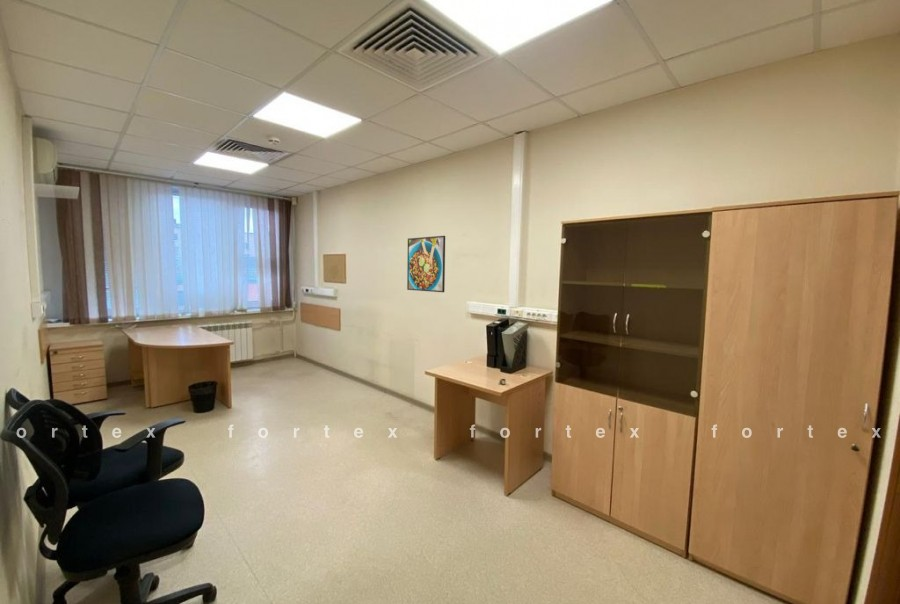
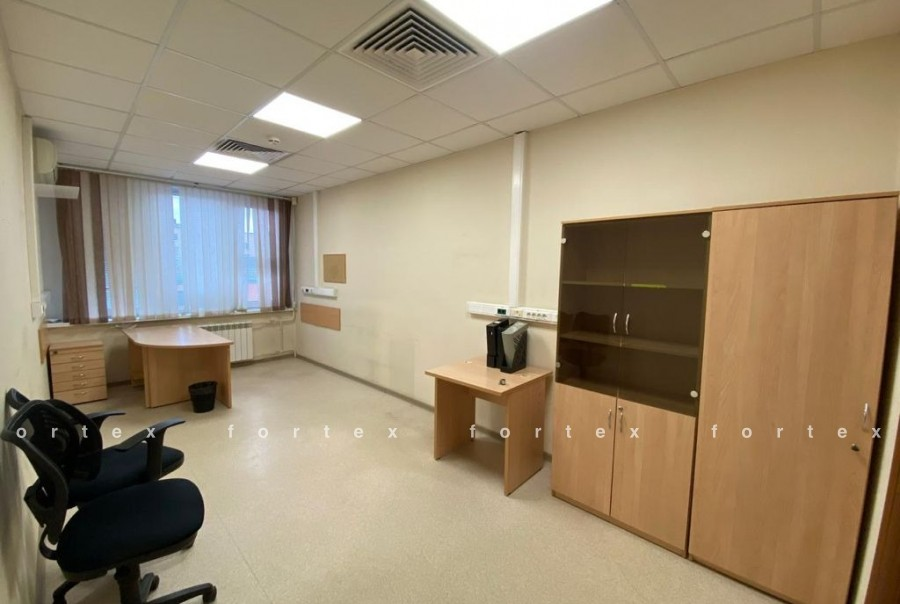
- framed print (425, 264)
